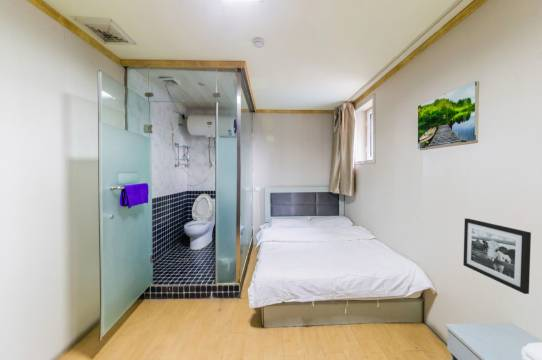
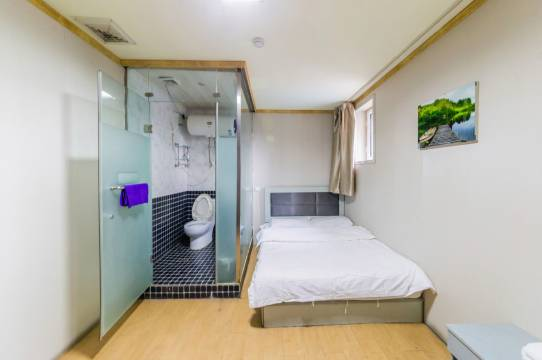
- picture frame (492, 251)
